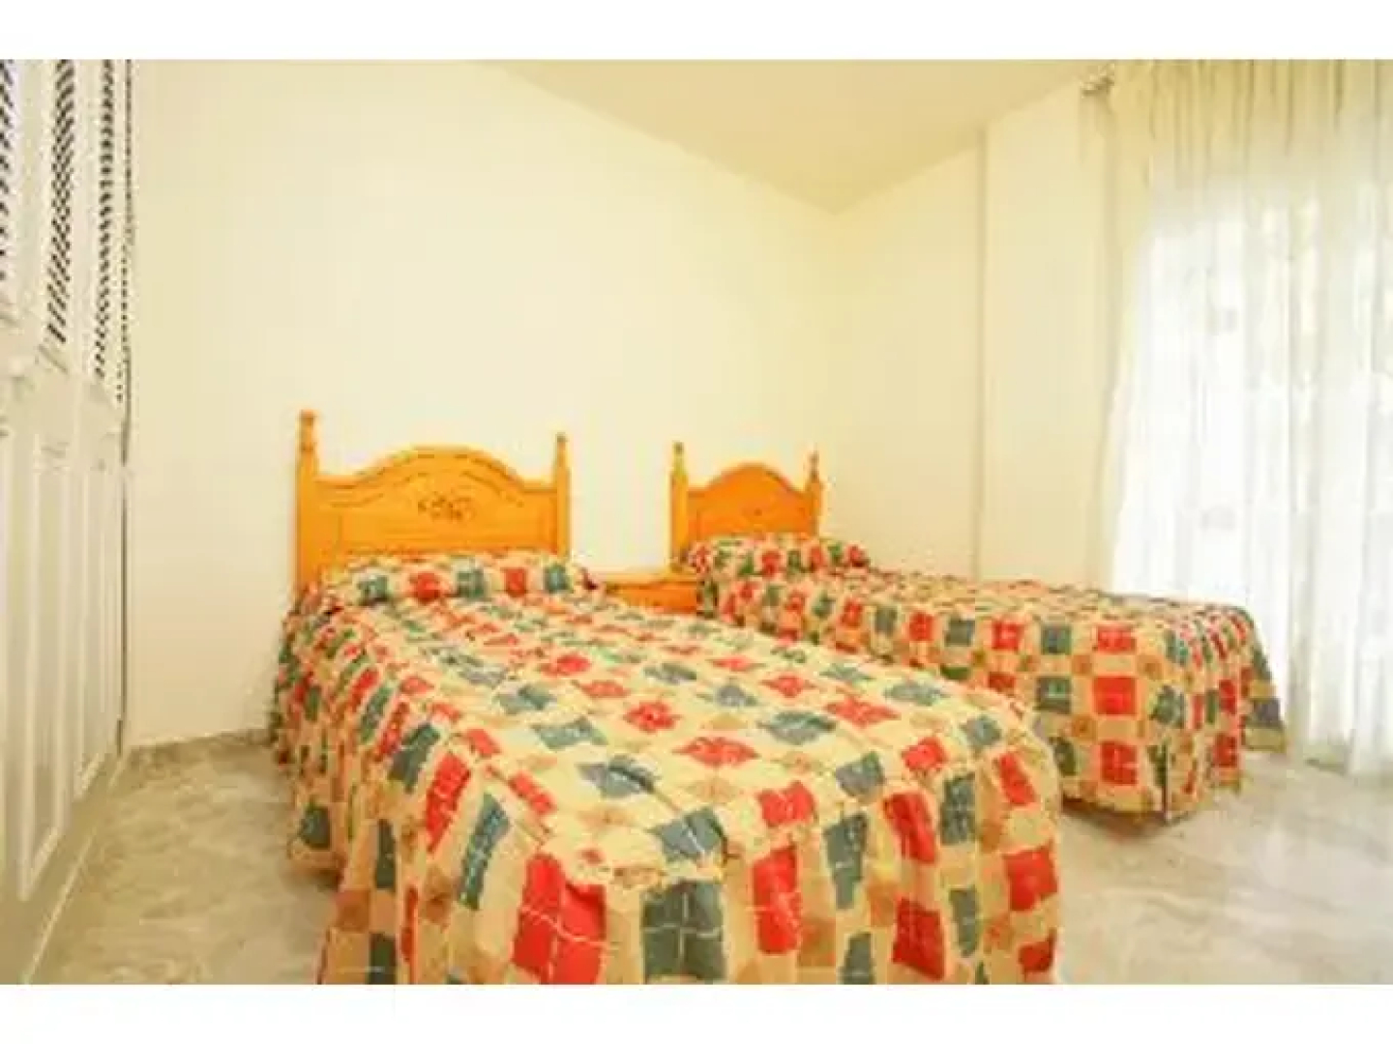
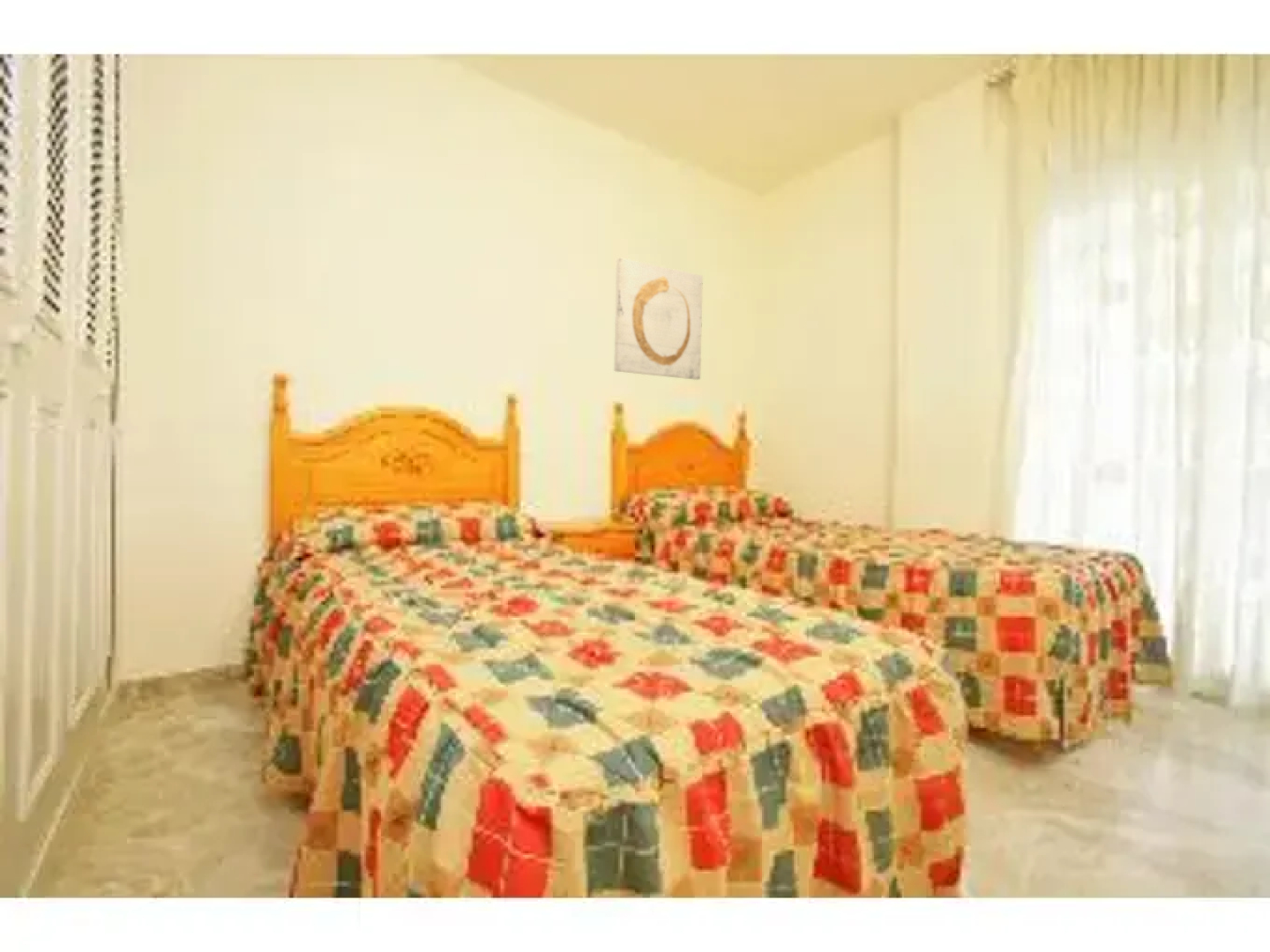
+ wall art (660, 321)
